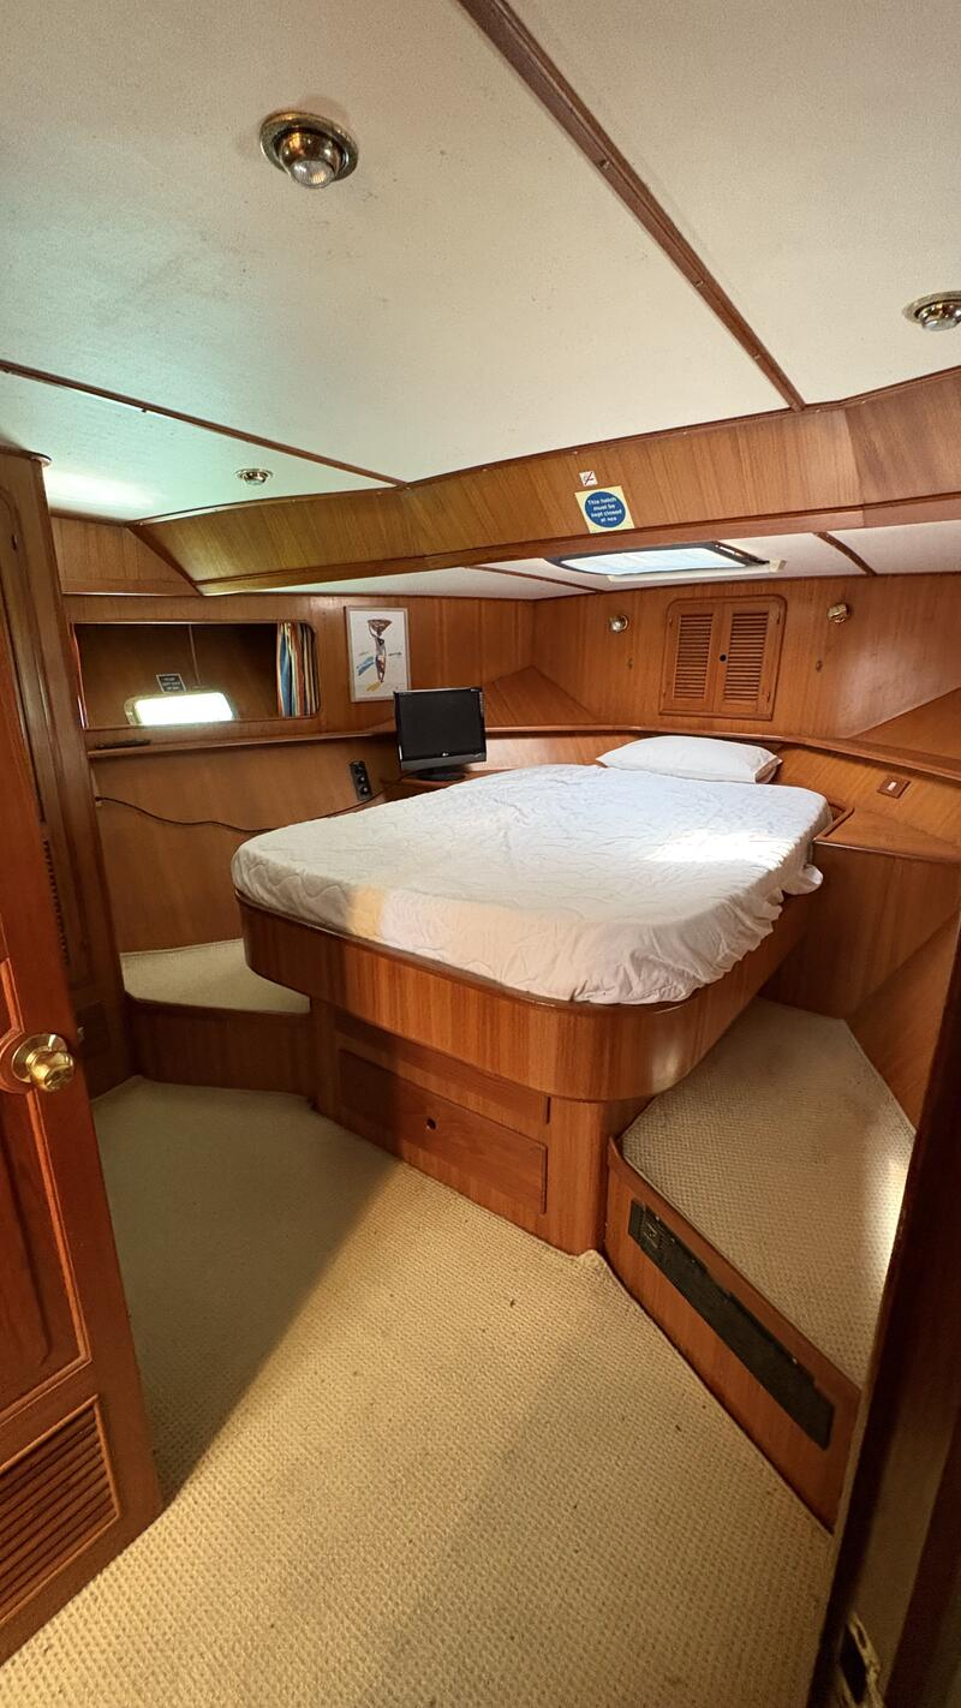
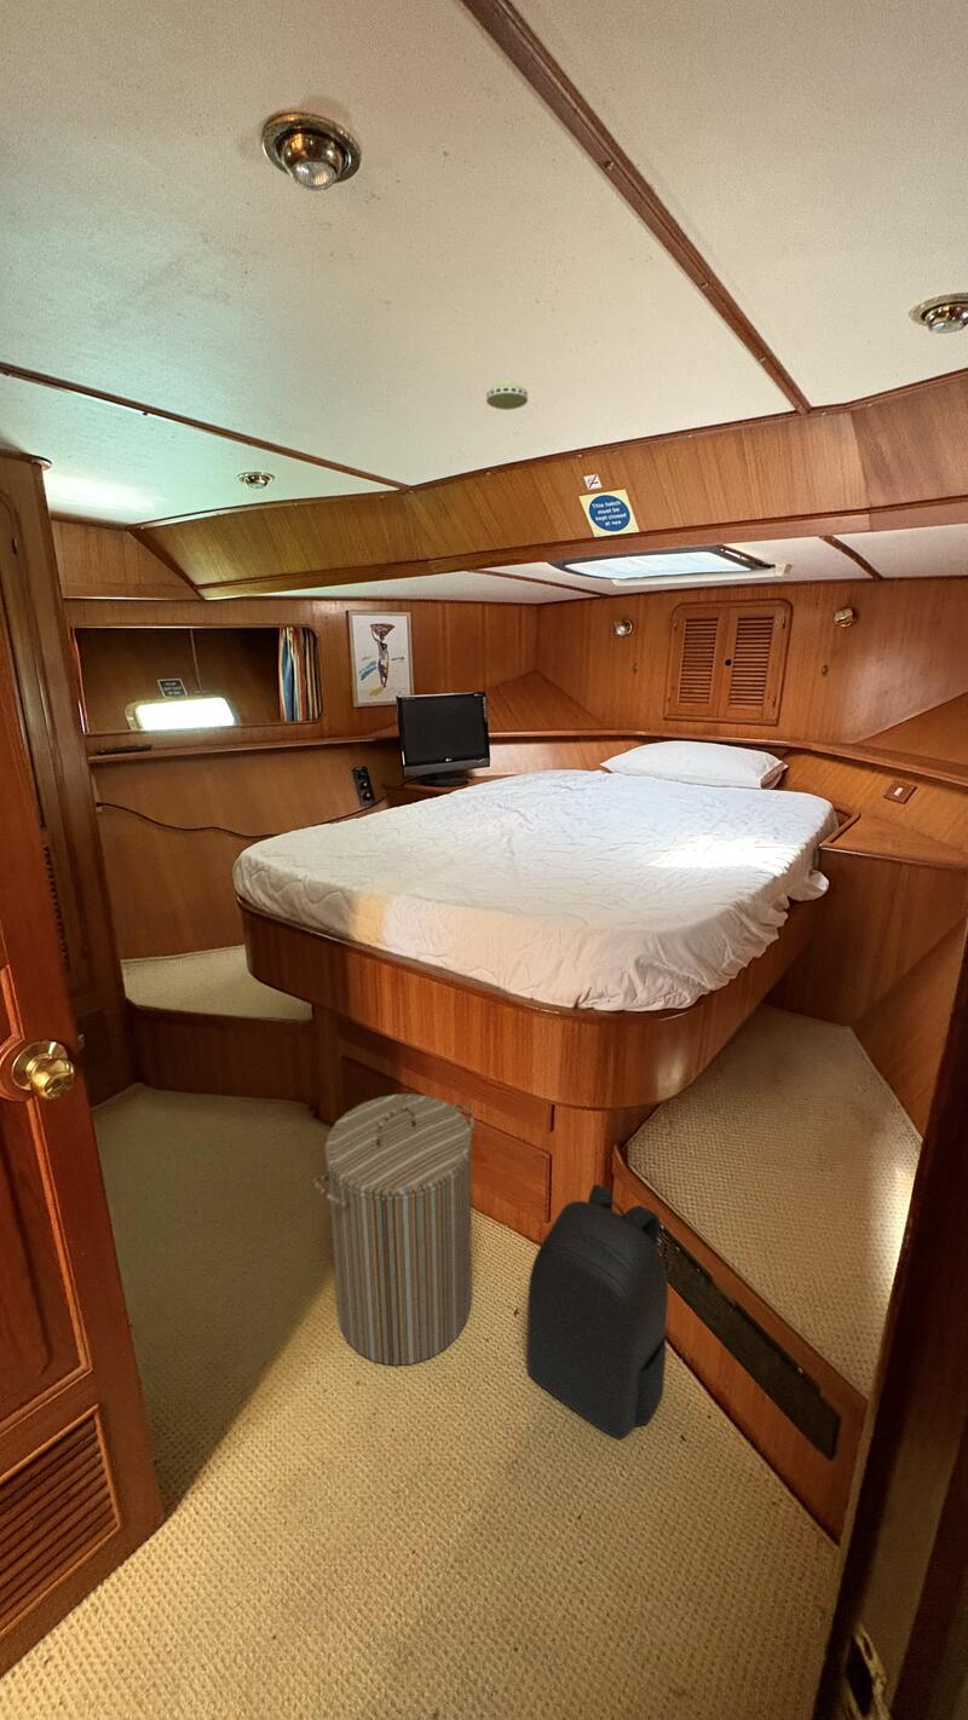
+ backpack (604, 1286)
+ laundry hamper (402, 1210)
+ smoke detector (507, 396)
